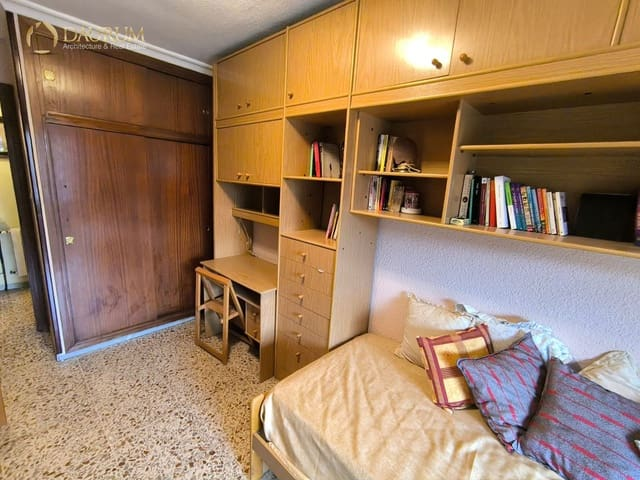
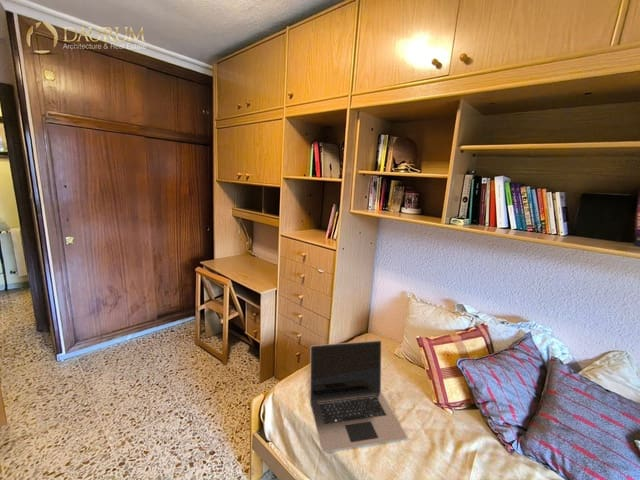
+ laptop (355, 389)
